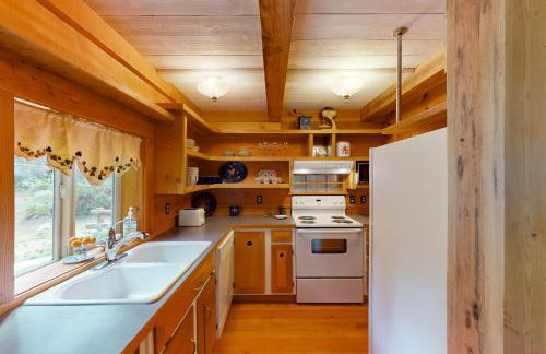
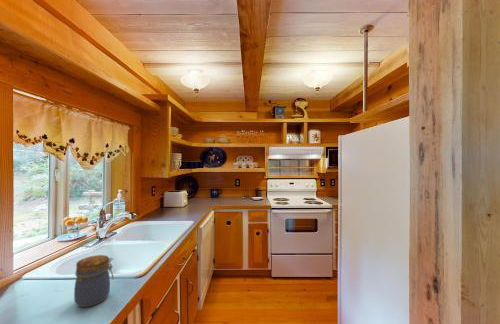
+ jar (94, 278)
